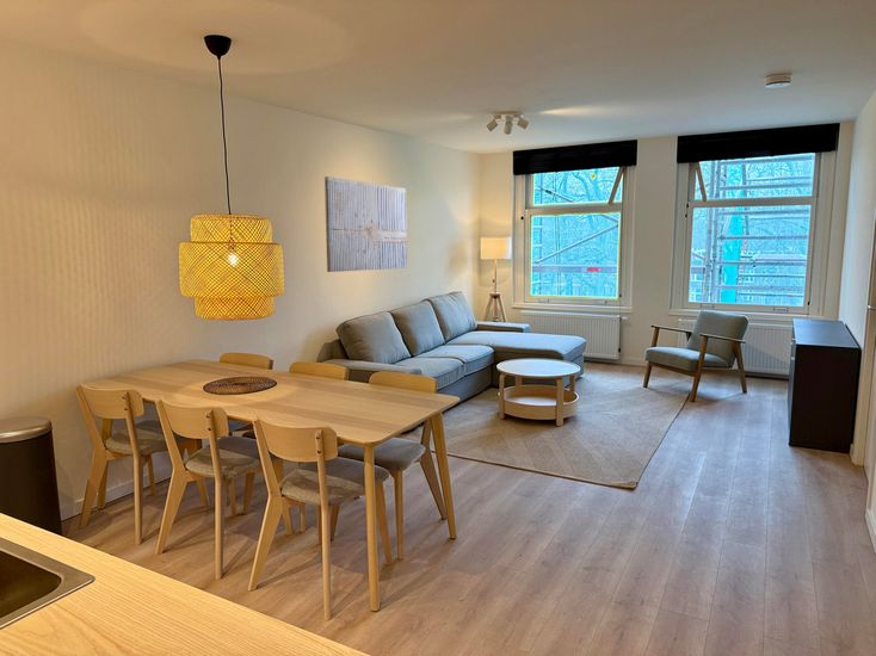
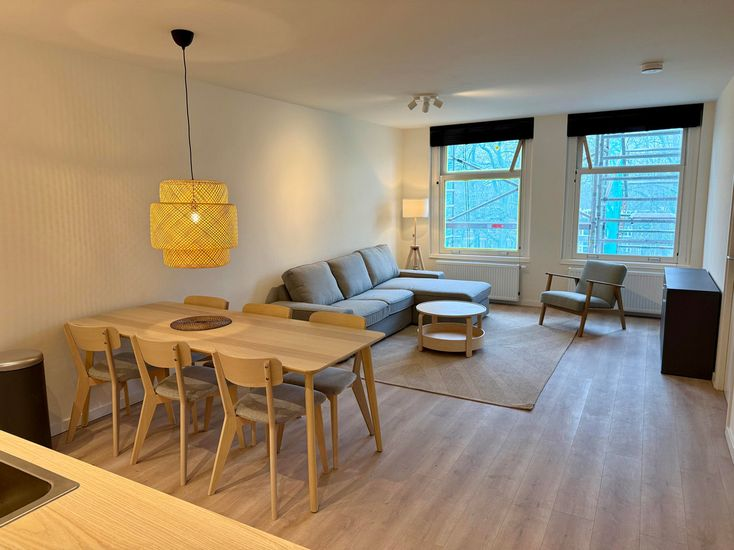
- wall art (369, 227)
